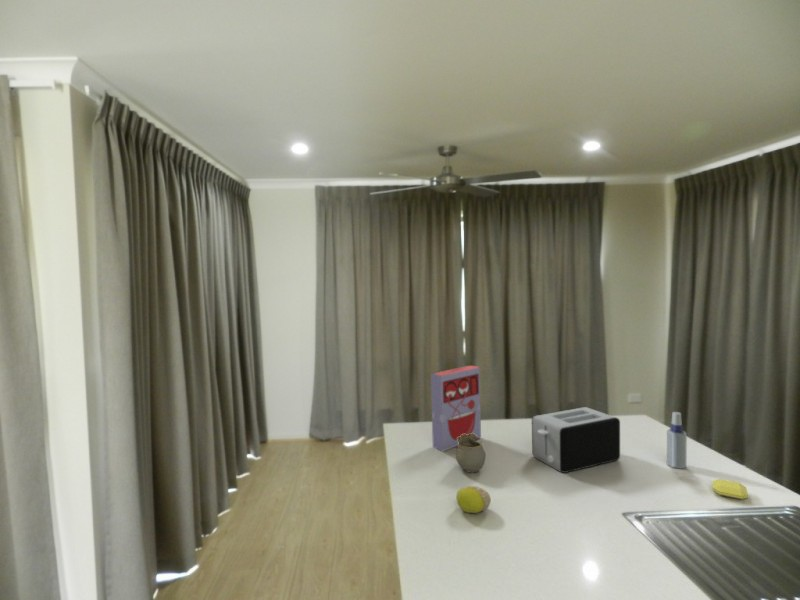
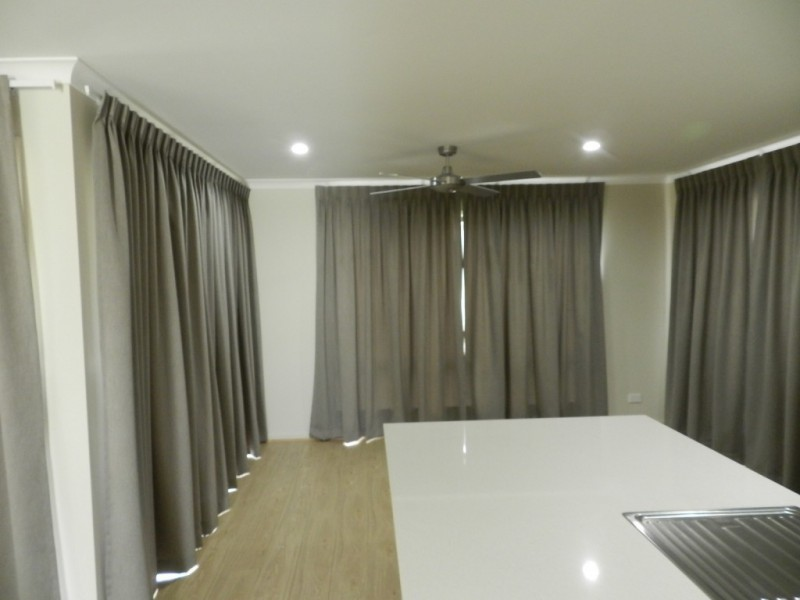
- mug (470, 453)
- cereal box (456, 406)
- spray bottle (676, 439)
- toaster (575, 437)
- fruit (473, 497)
- soap bar (729, 488)
